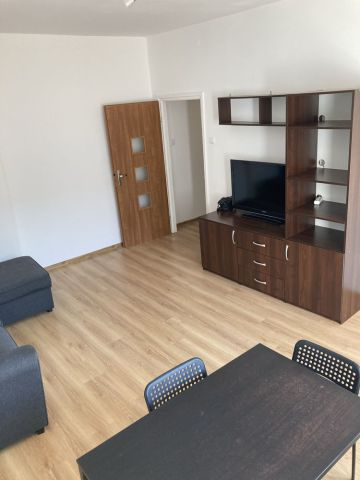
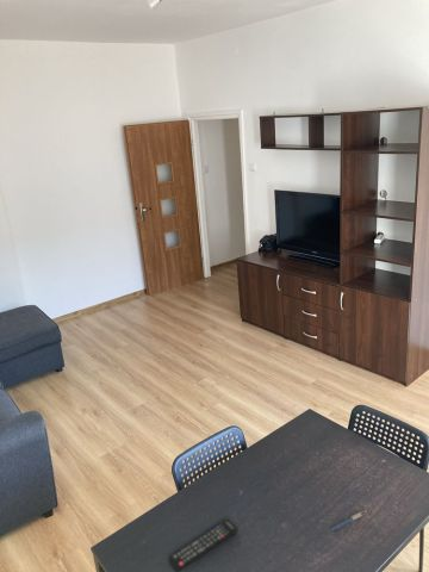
+ remote control (204, 545)
+ pen (348, 520)
